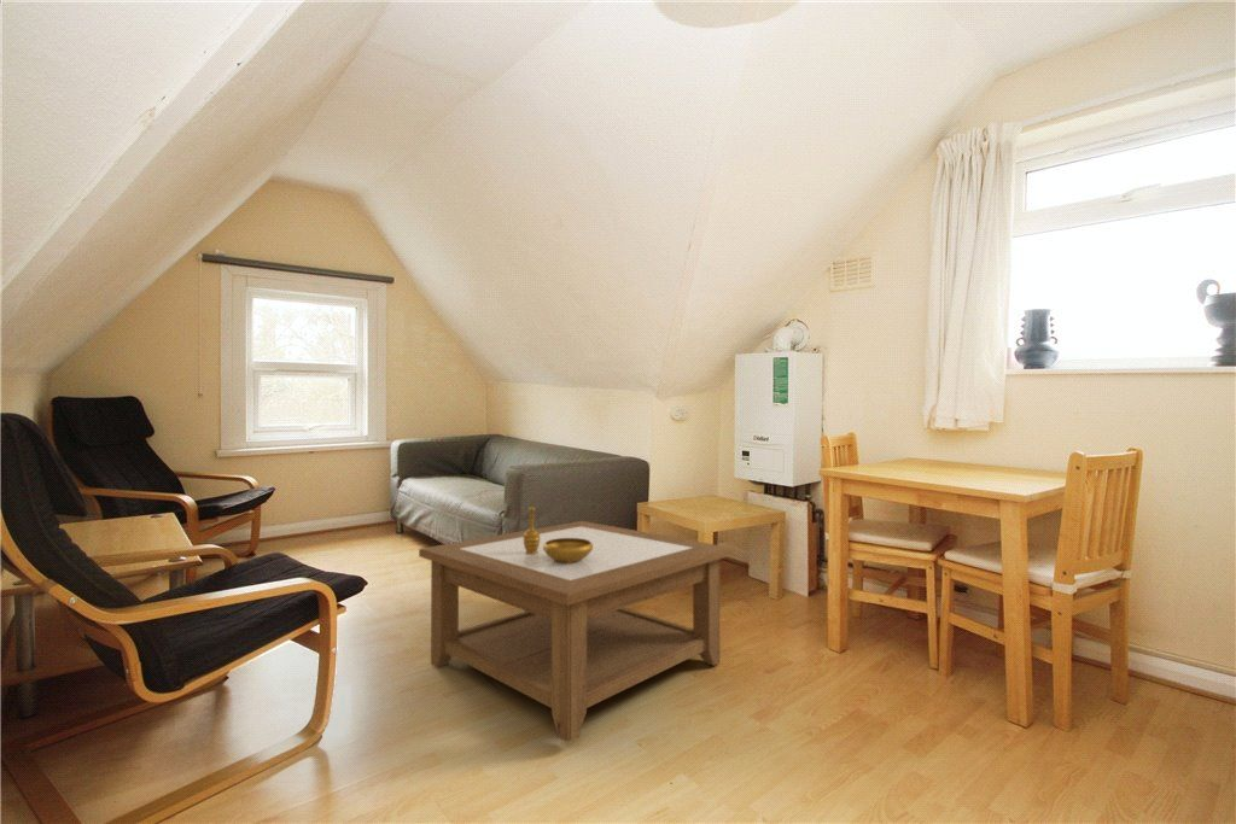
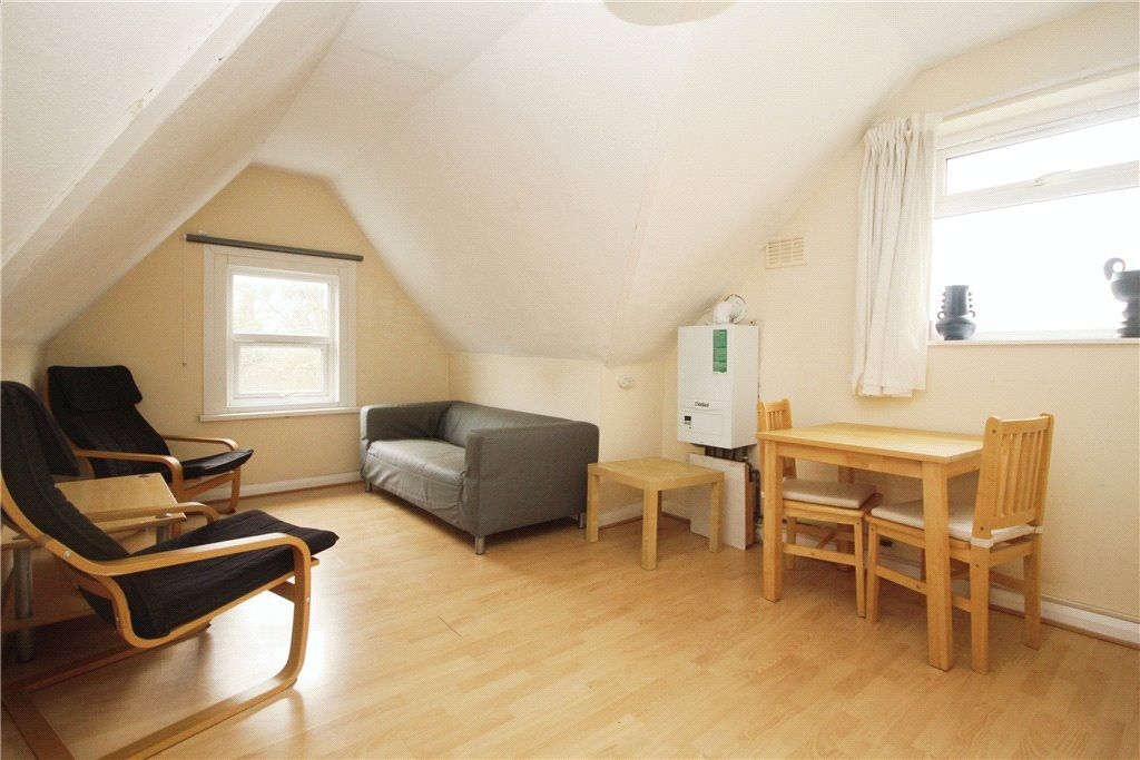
- decorative bowl (558, 538)
- coffee table (576, 606)
